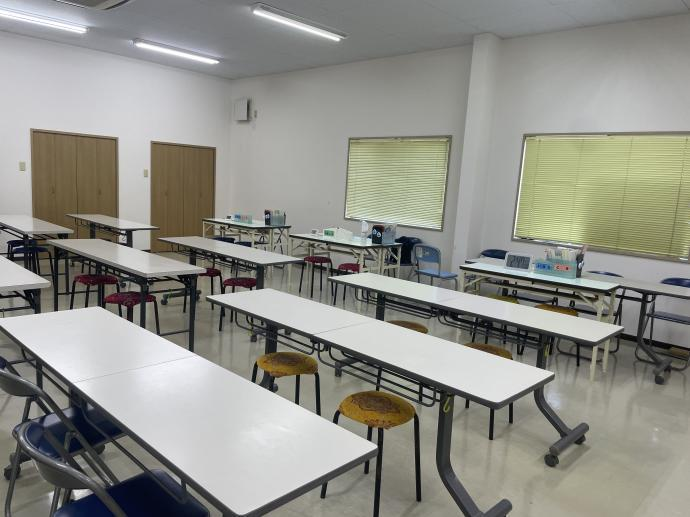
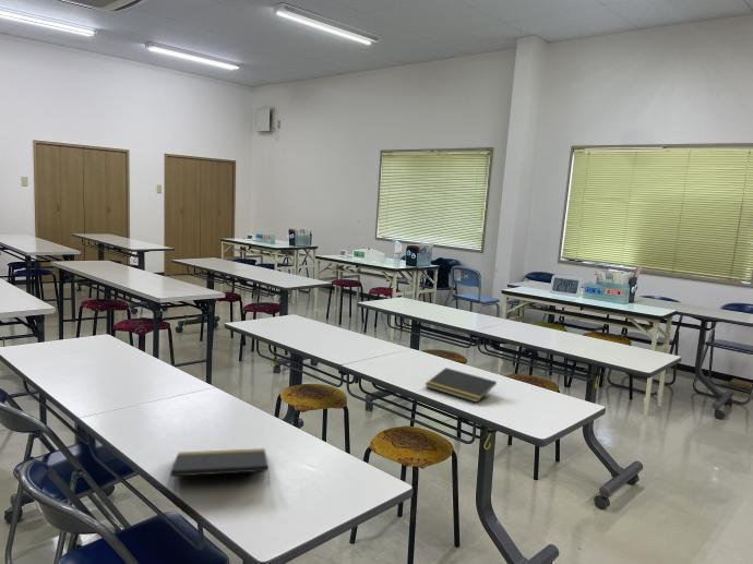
+ notepad (461, 384)
+ notepad (220, 461)
